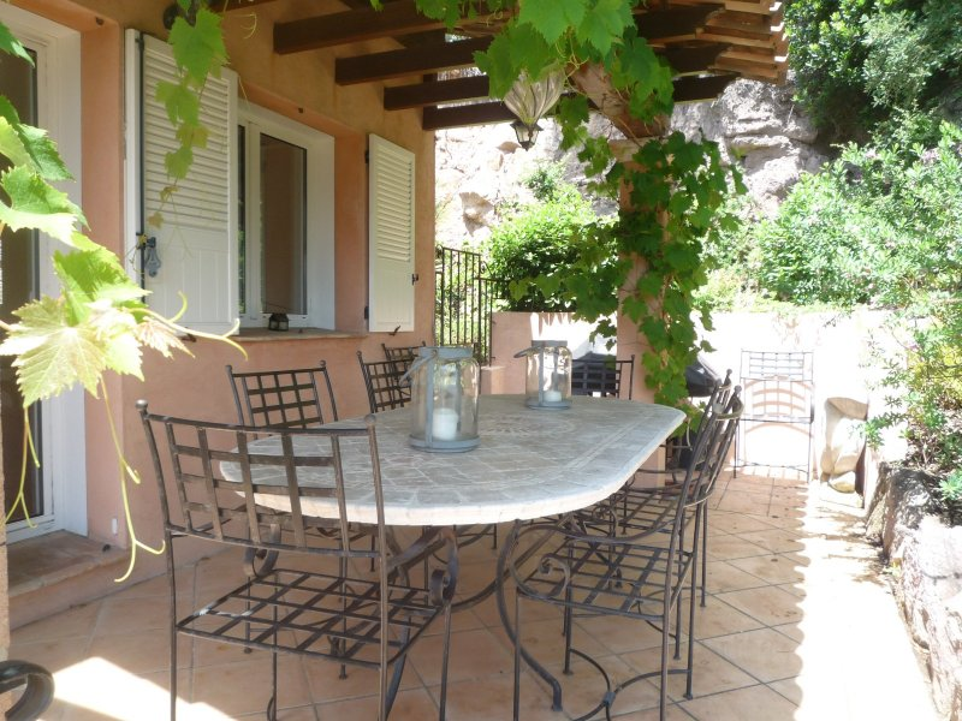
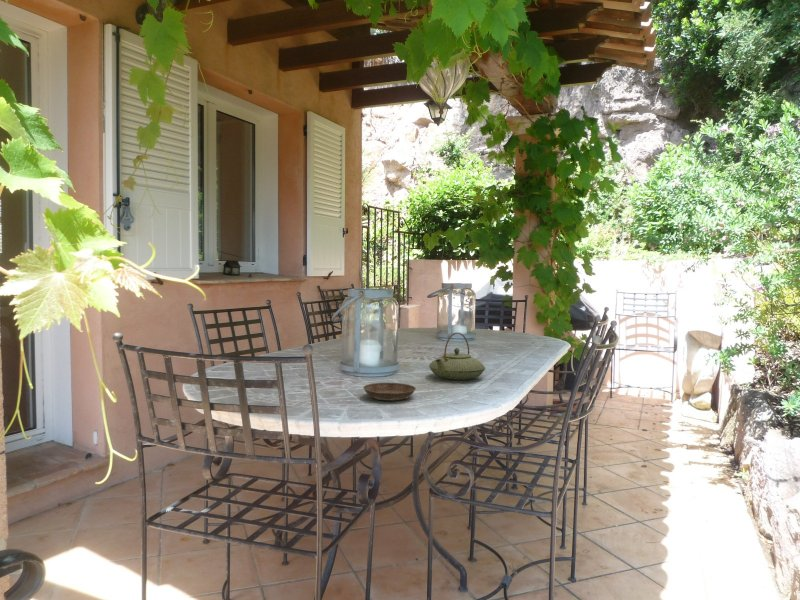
+ teapot (454, 355)
+ saucer (389, 392)
